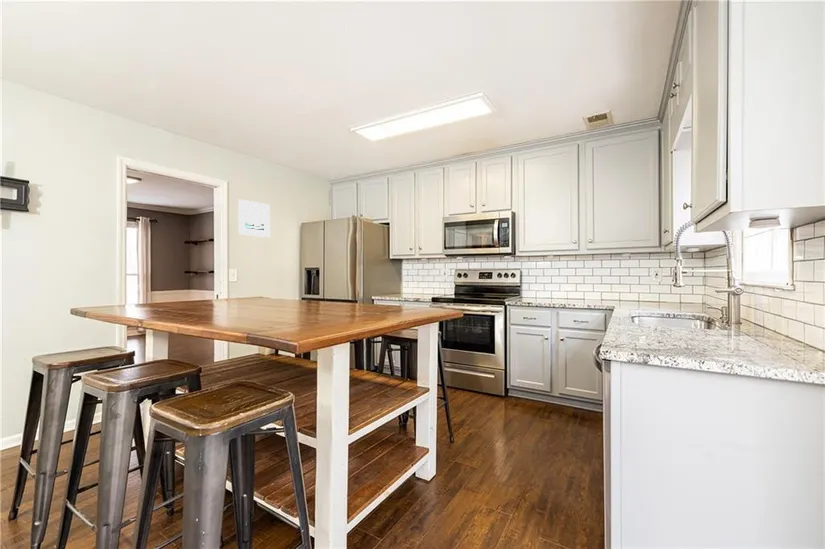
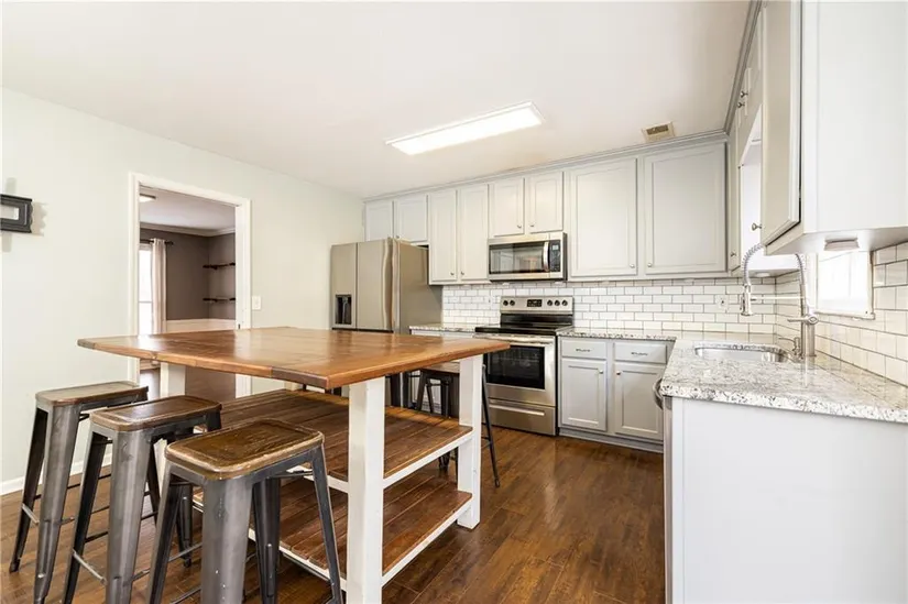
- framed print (254, 219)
